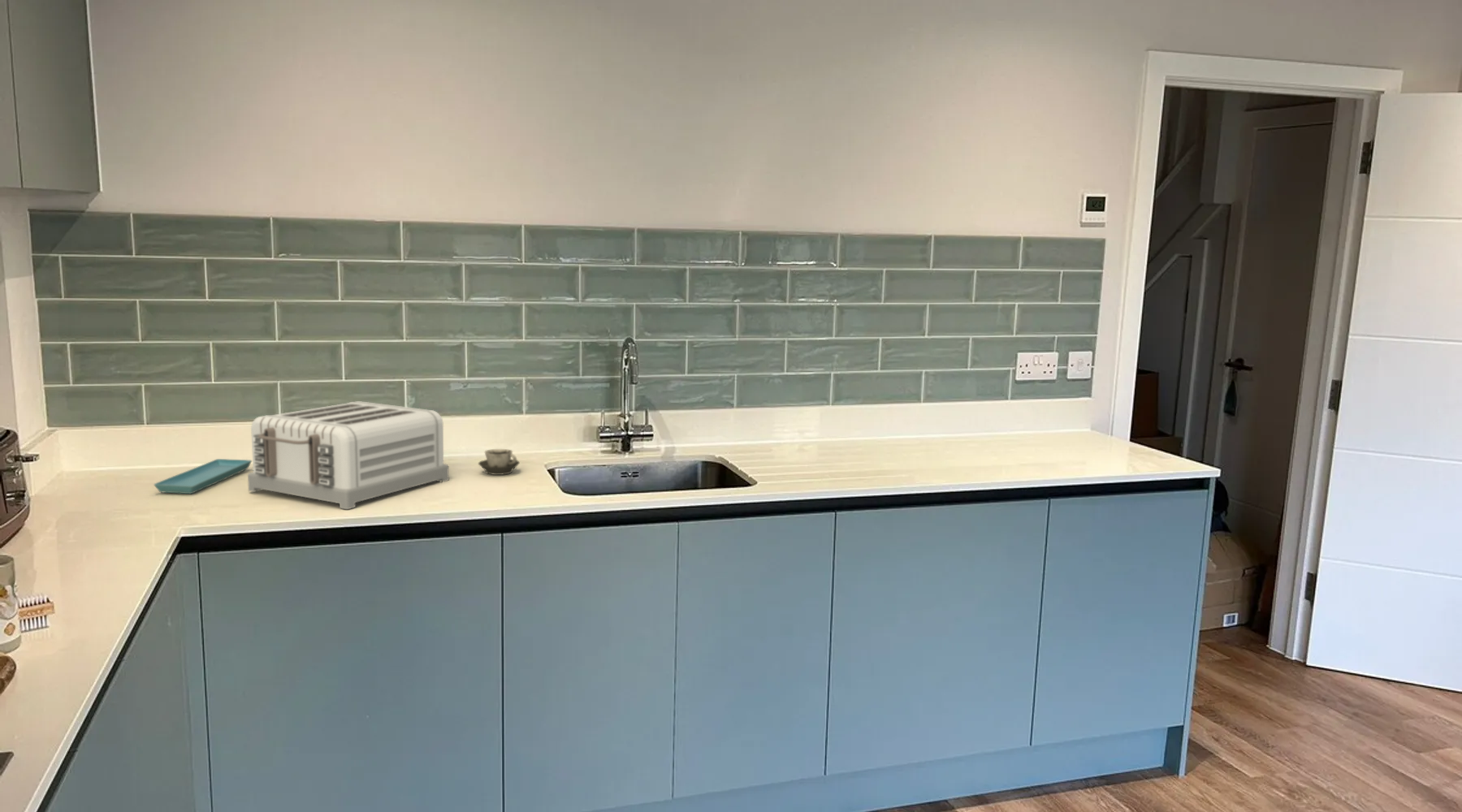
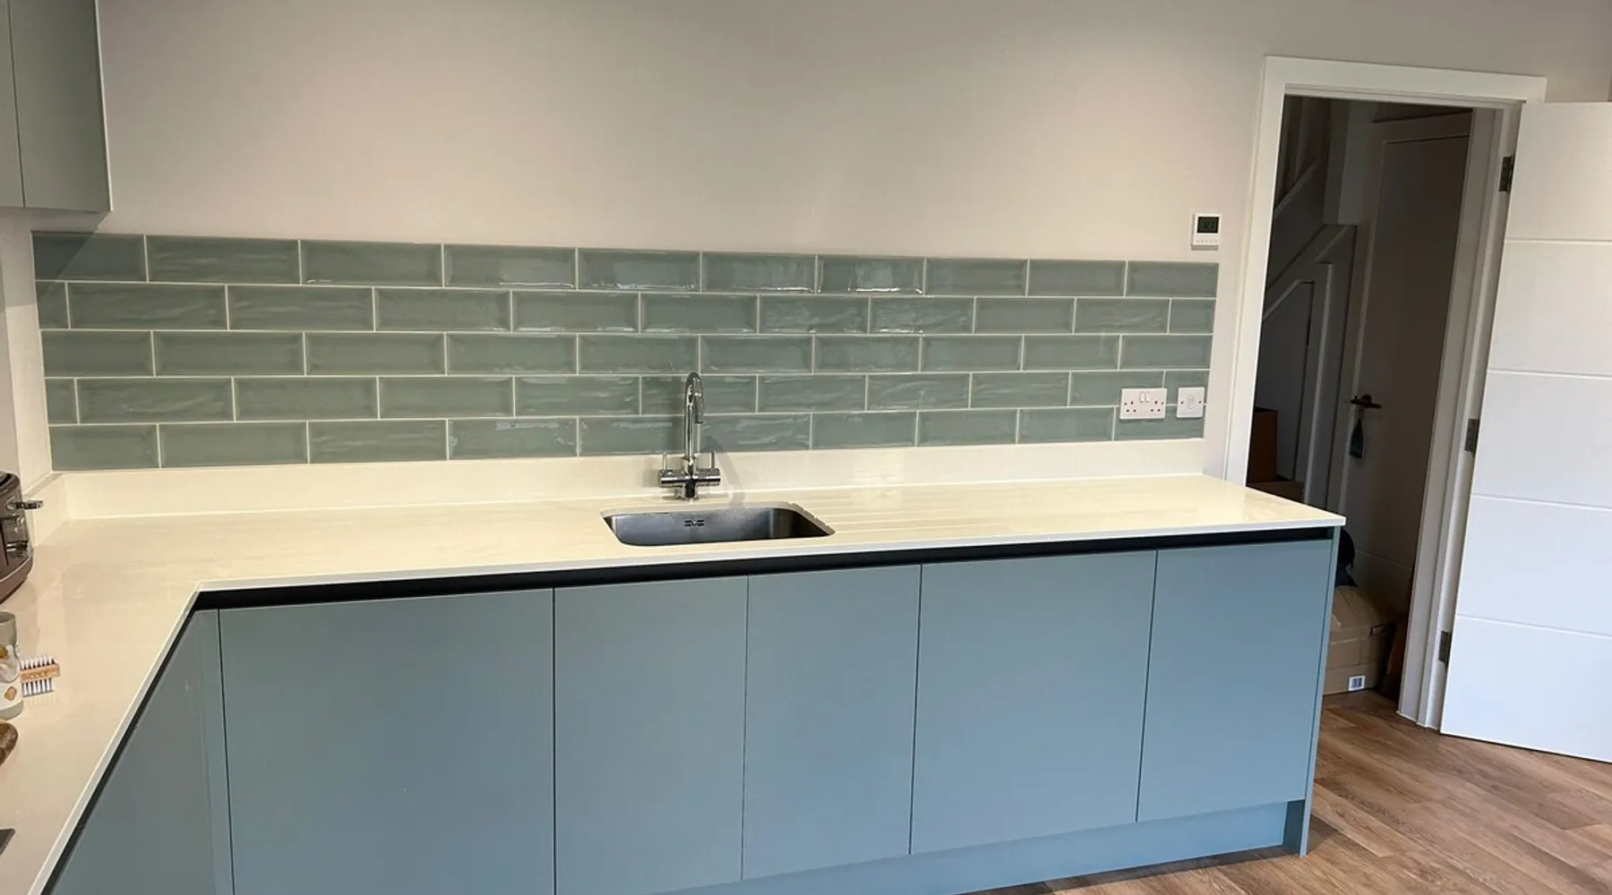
- saucer (205, 476)
- cup (499, 461)
- toaster (344, 451)
